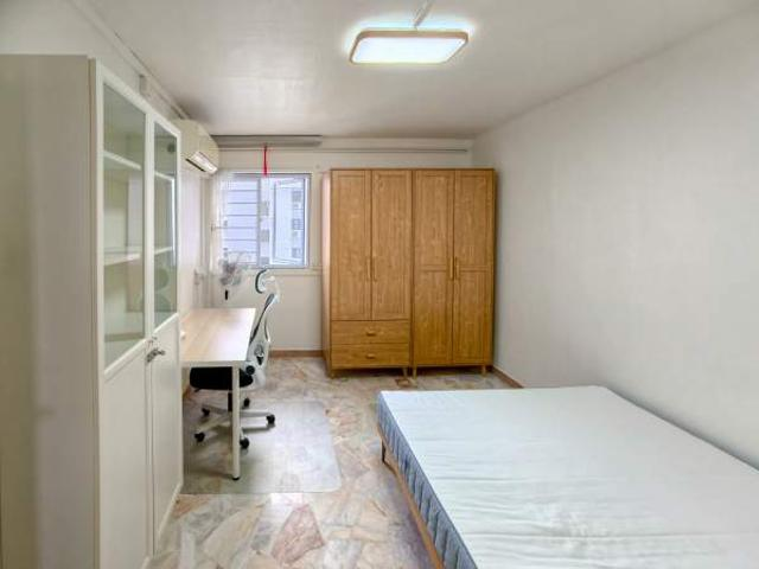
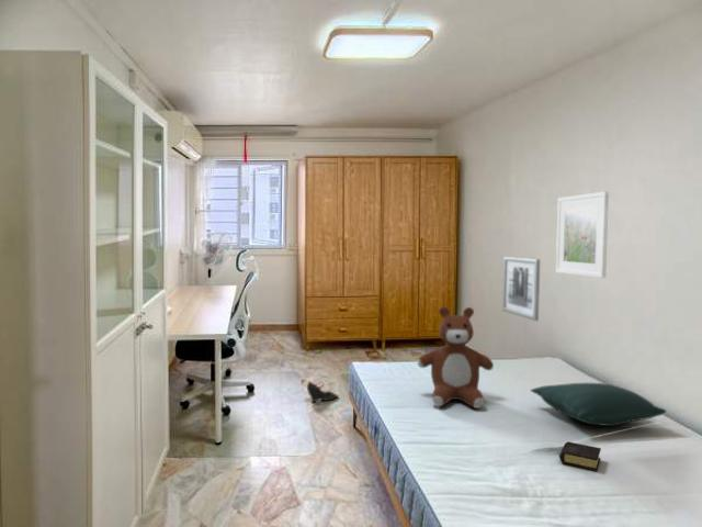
+ teddy bear (456, 355)
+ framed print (579, 235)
+ pillow (593, 401)
+ book (579, 455)
+ shoe (322, 391)
+ wall art (519, 287)
